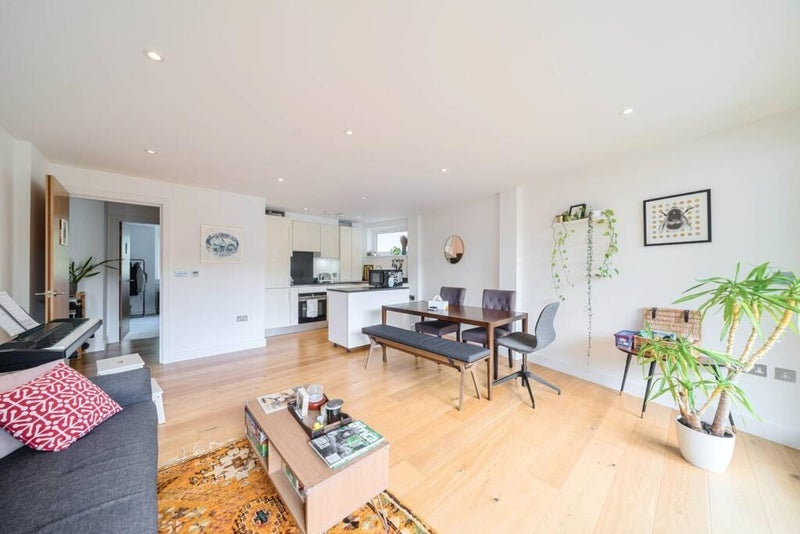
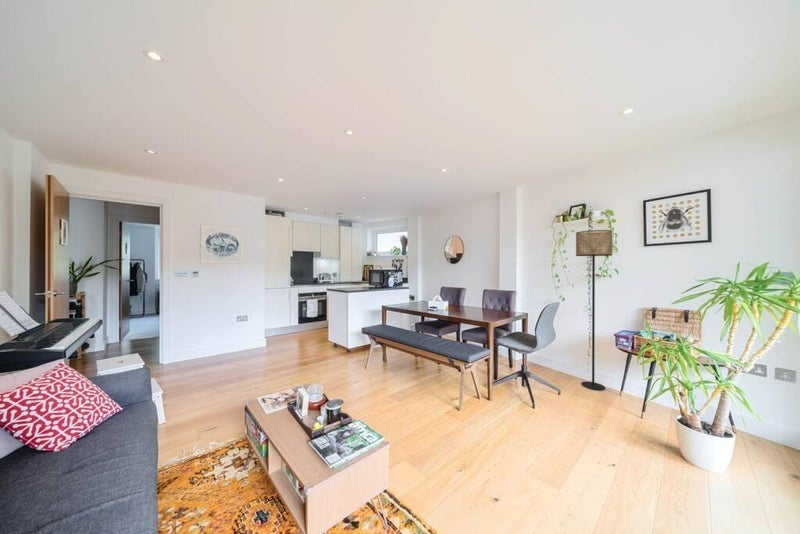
+ floor lamp (593, 308)
